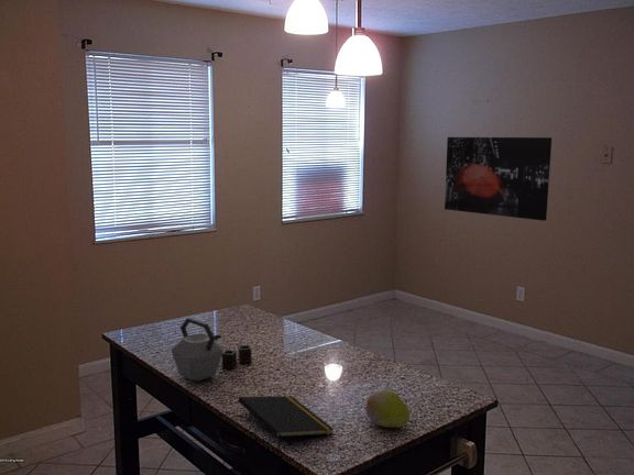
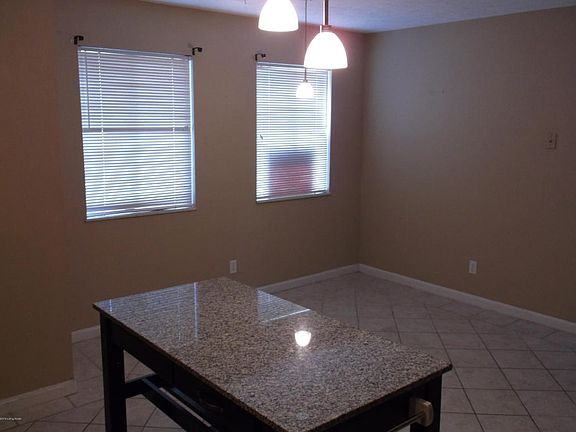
- wall art (493, 176)
- kettle (216, 343)
- fruit (387, 408)
- notepad (284, 415)
